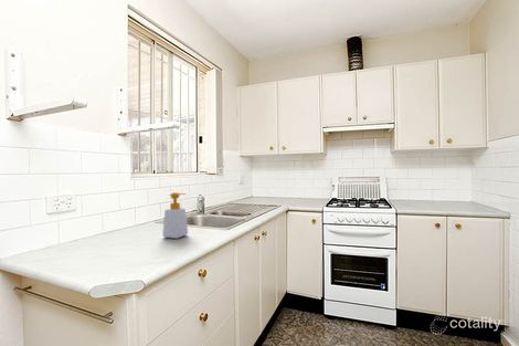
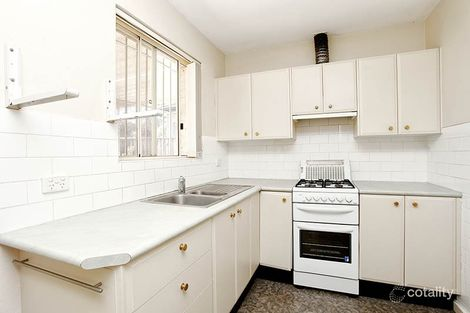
- soap bottle (178, 213)
